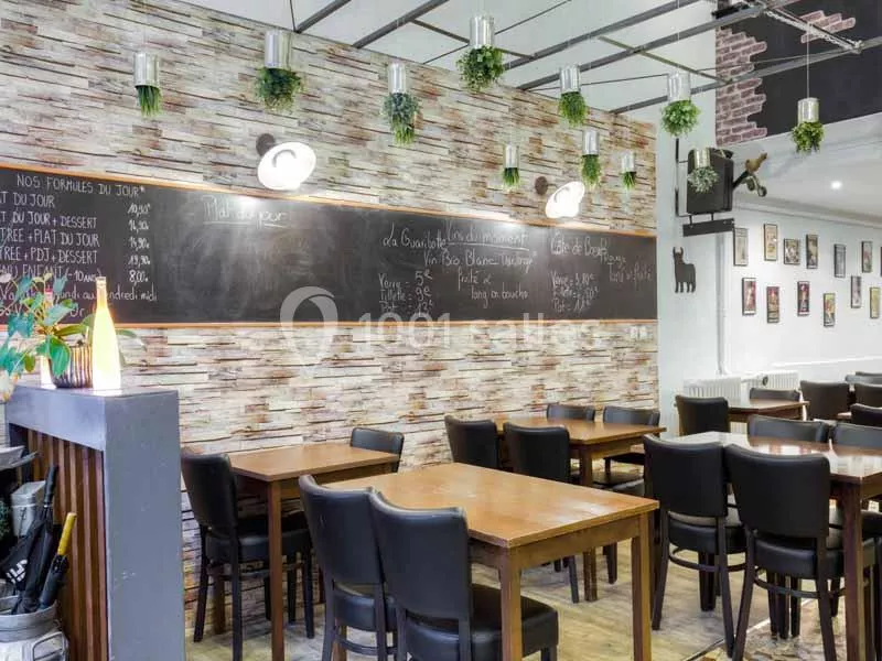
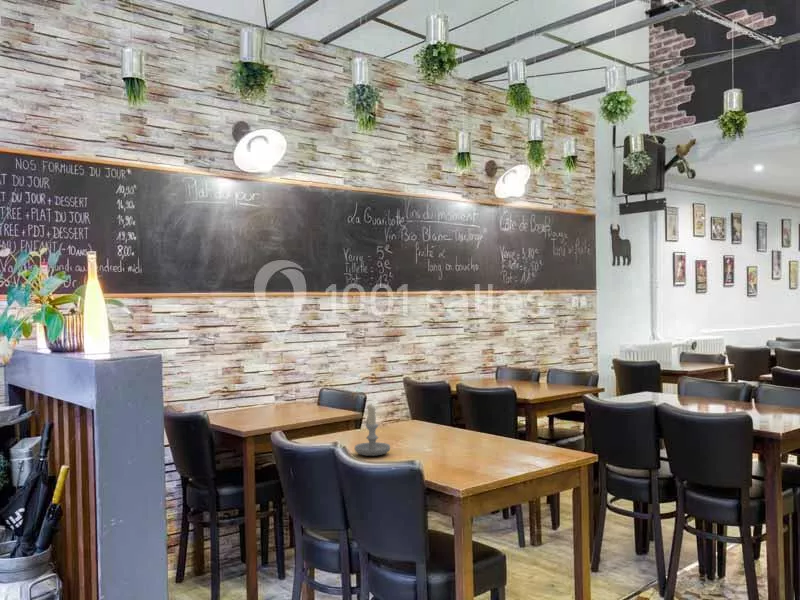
+ candle (372, 428)
